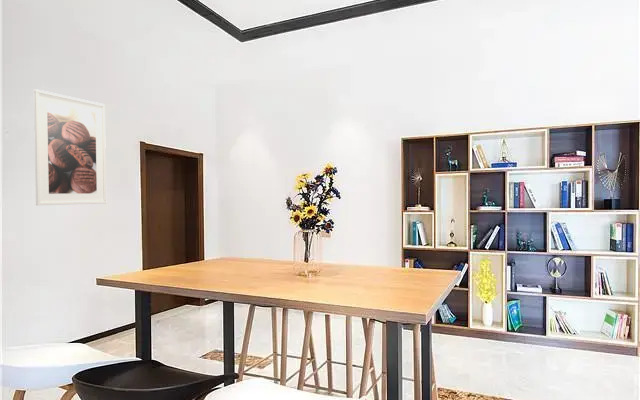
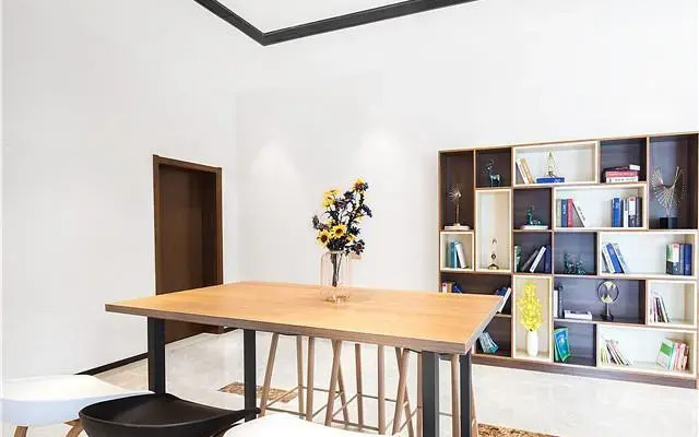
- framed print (72, 150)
